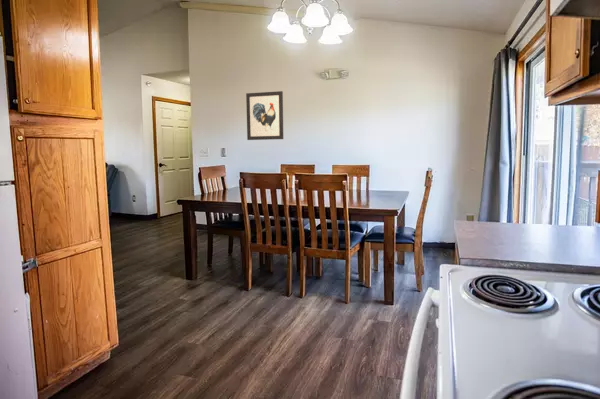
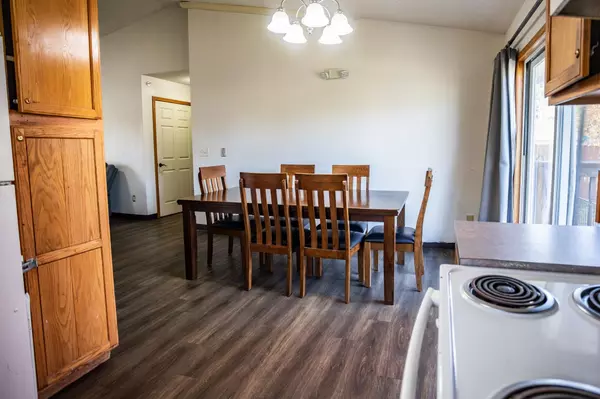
- wall art (264, 116)
